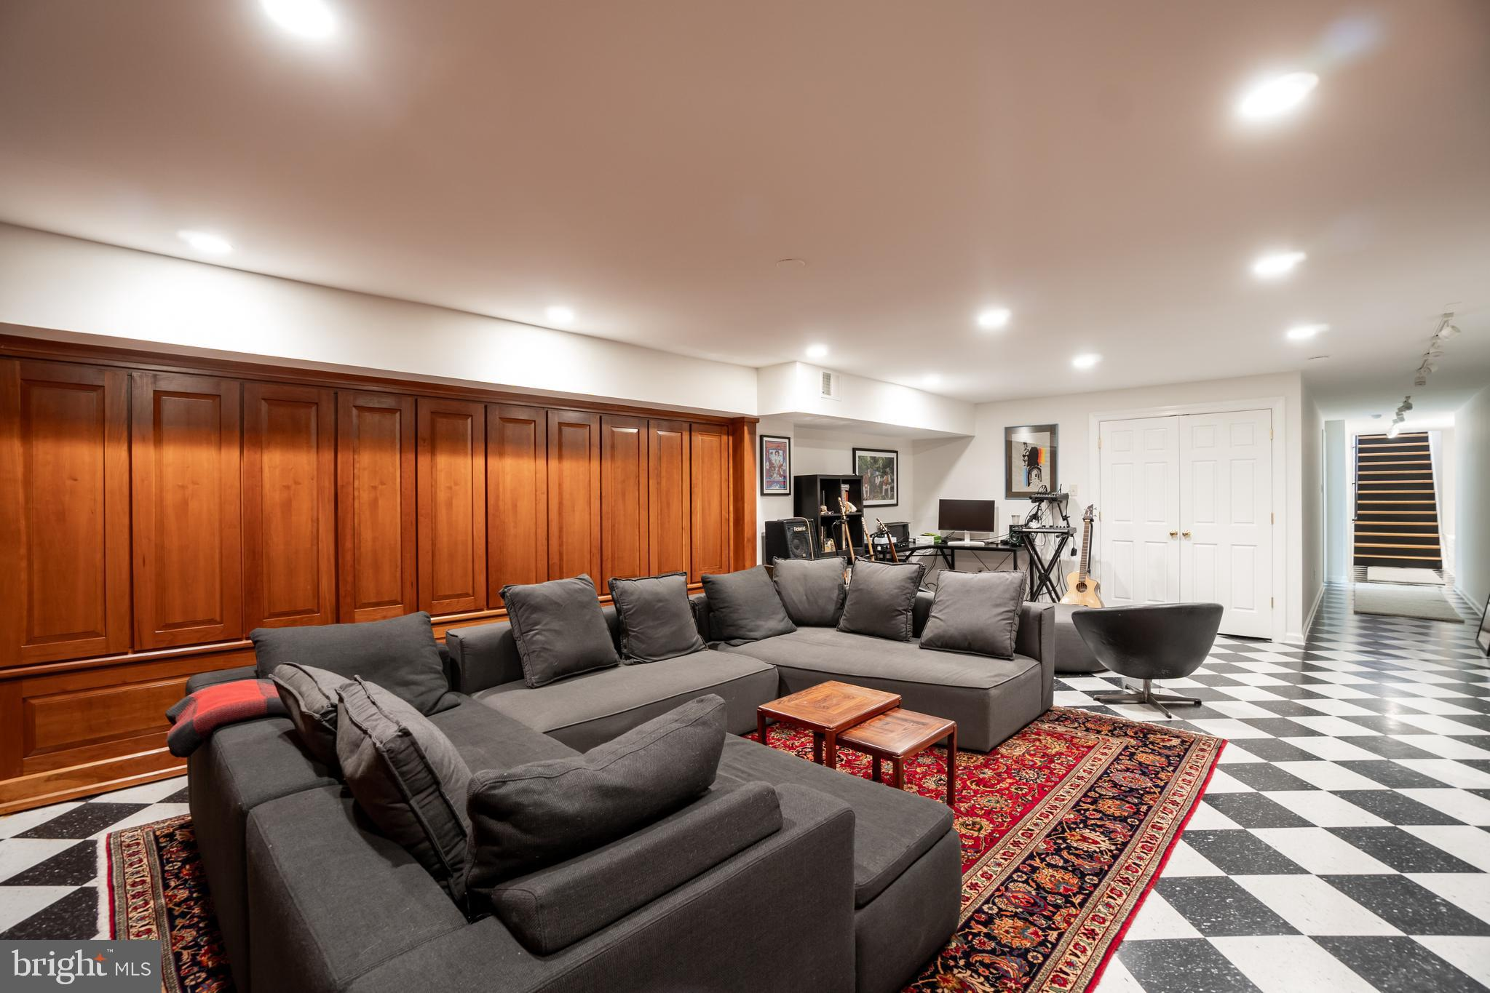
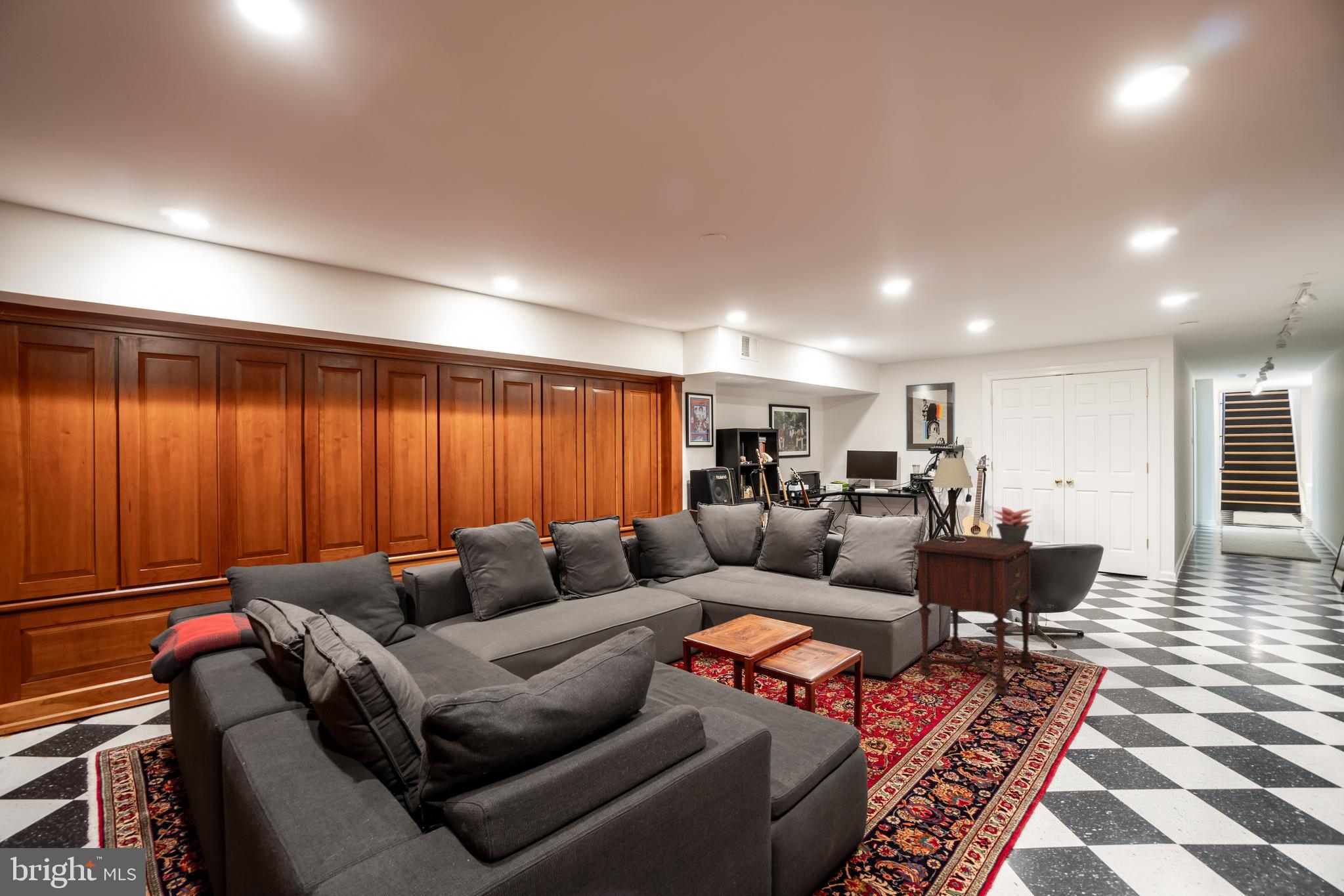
+ side table (976, 607)
+ table lamp (952, 498)
+ succulent plant (1012, 524)
